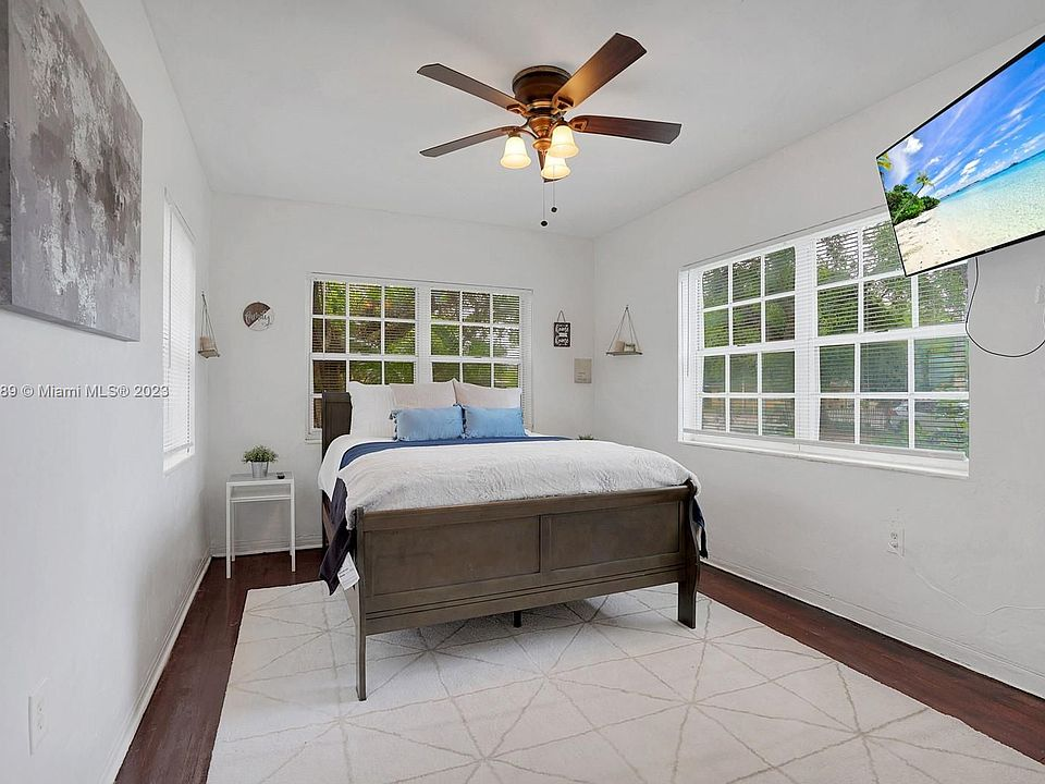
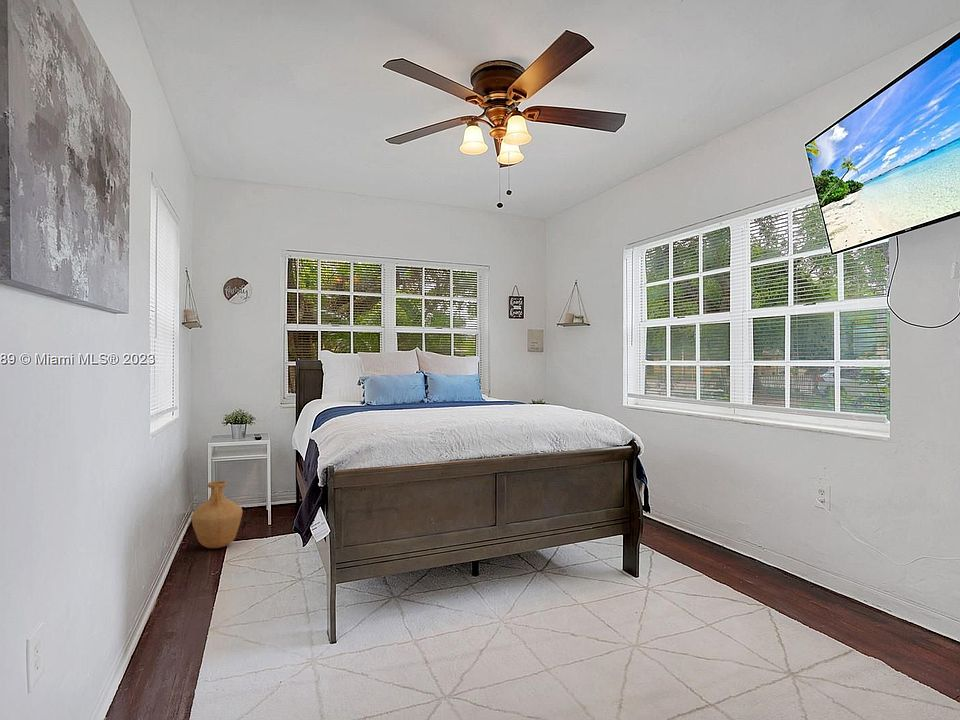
+ vase (217, 514)
